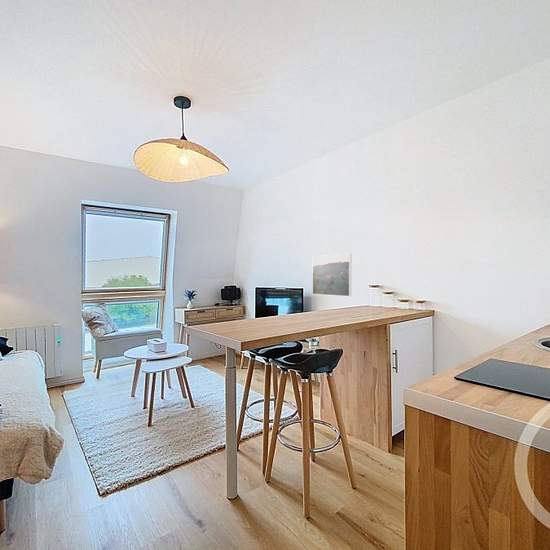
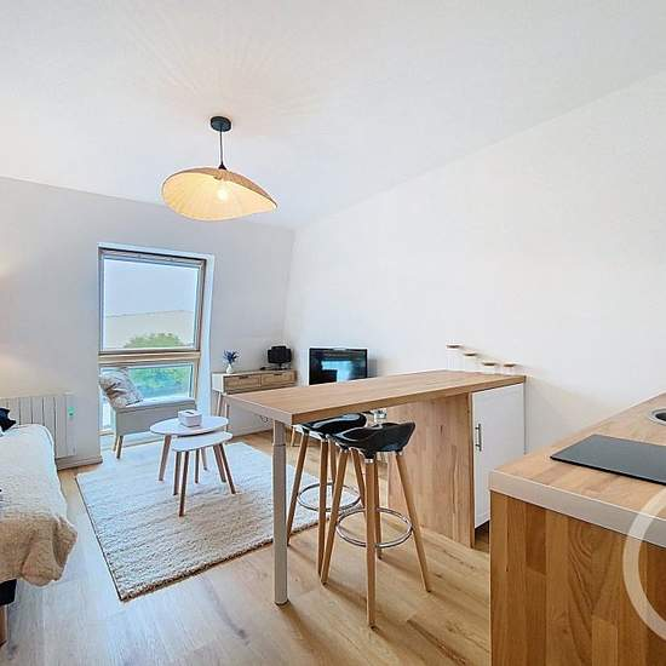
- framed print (330, 275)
